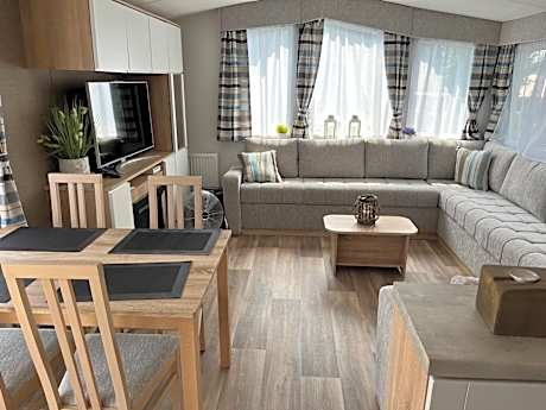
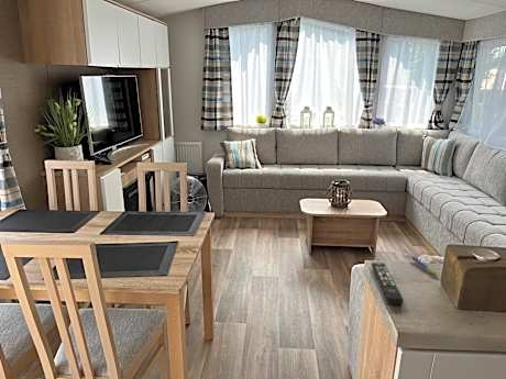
+ pen (424, 265)
+ remote control (385, 281)
